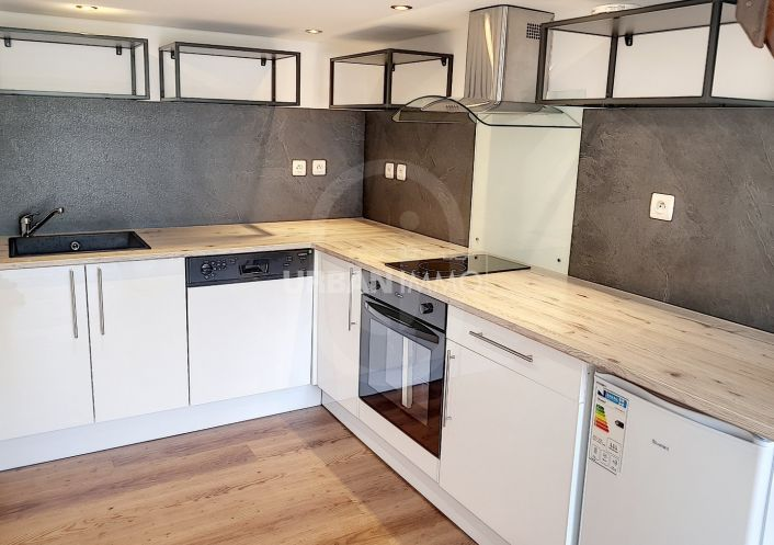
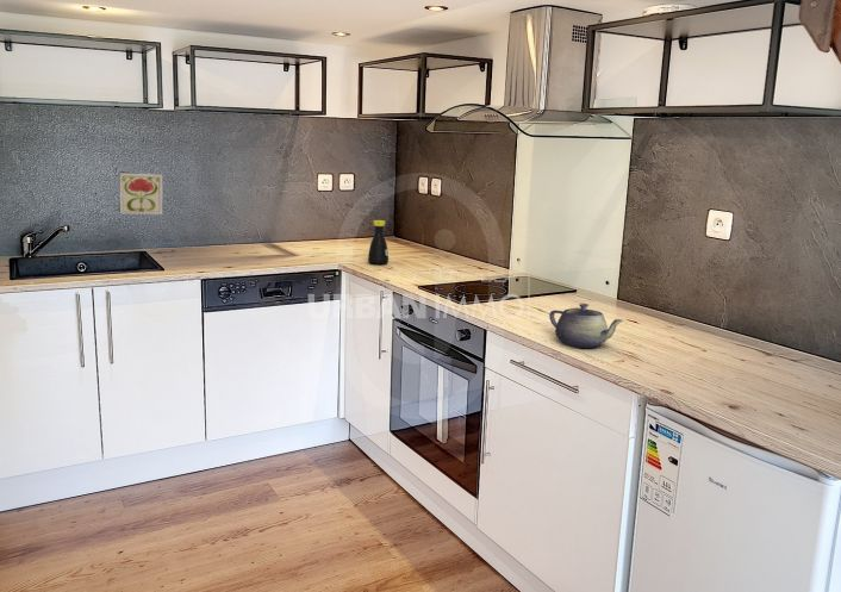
+ teapot (584, 324)
+ decorative tile (141, 193)
+ bottle (378, 242)
